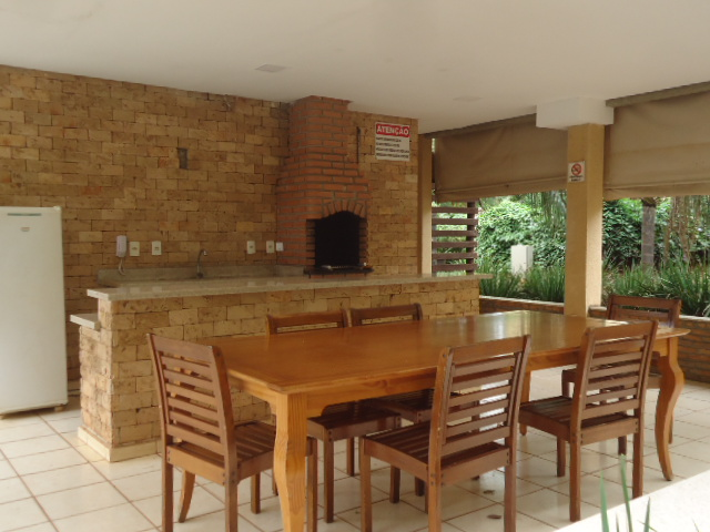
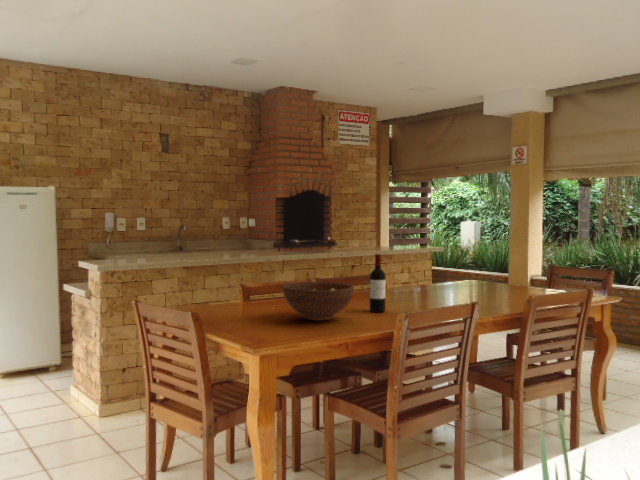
+ fruit bowl (318, 302)
+ wine bottle (377, 282)
